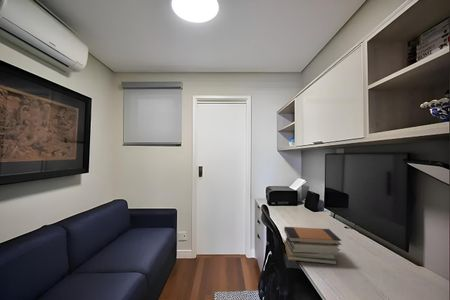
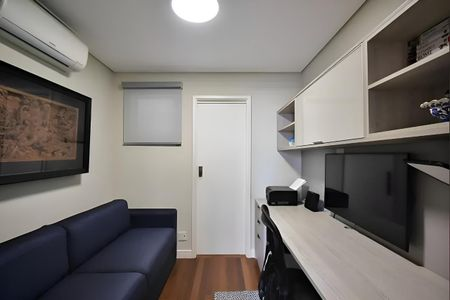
- book stack (310, 244)
